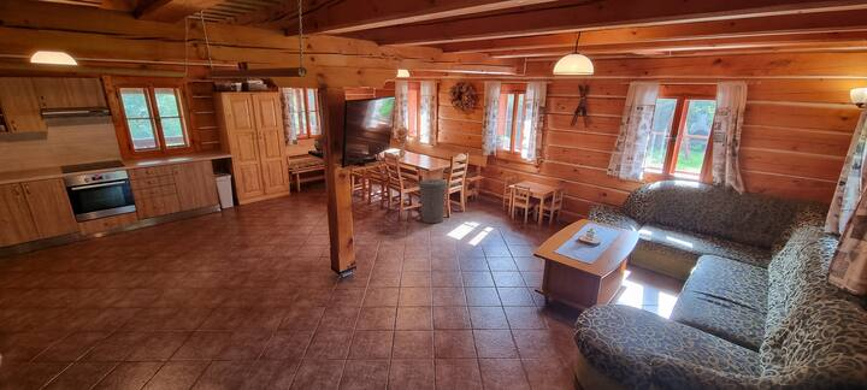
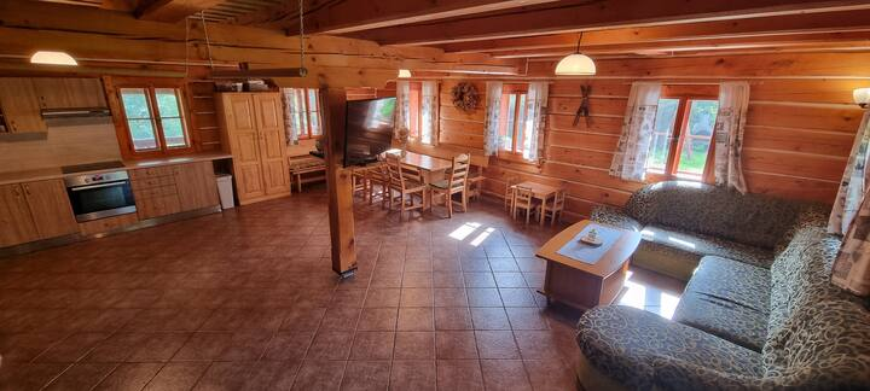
- trash can (432, 200)
